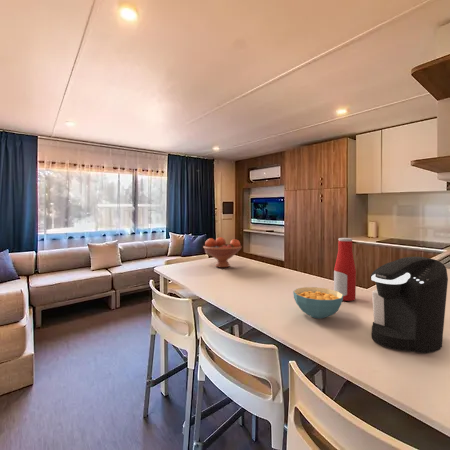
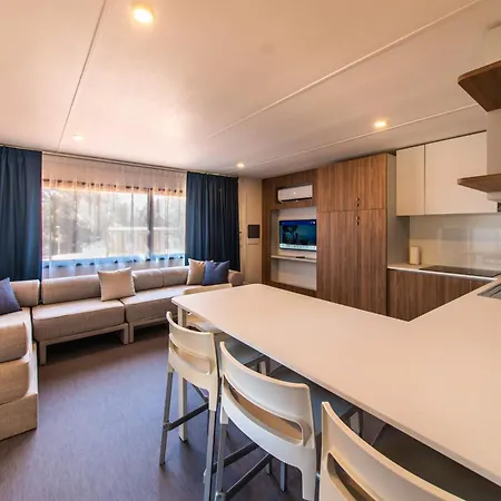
- bottle (344, 268)
- fruit bowl (222, 252)
- cereal bowl (317, 304)
- coffee maker (403, 298)
